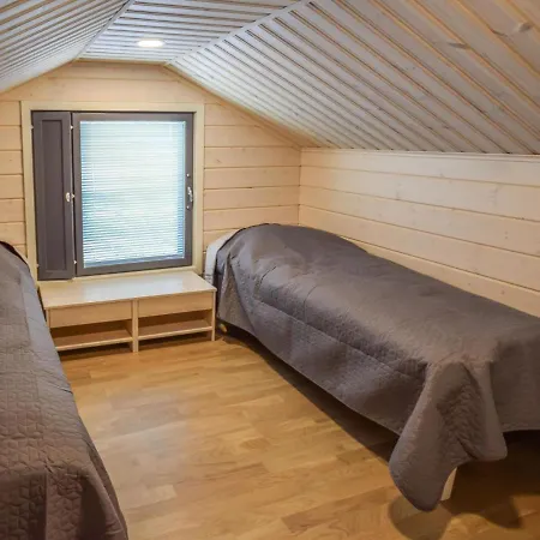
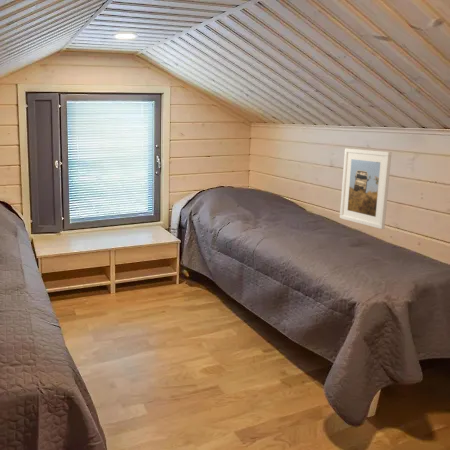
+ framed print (363, 187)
